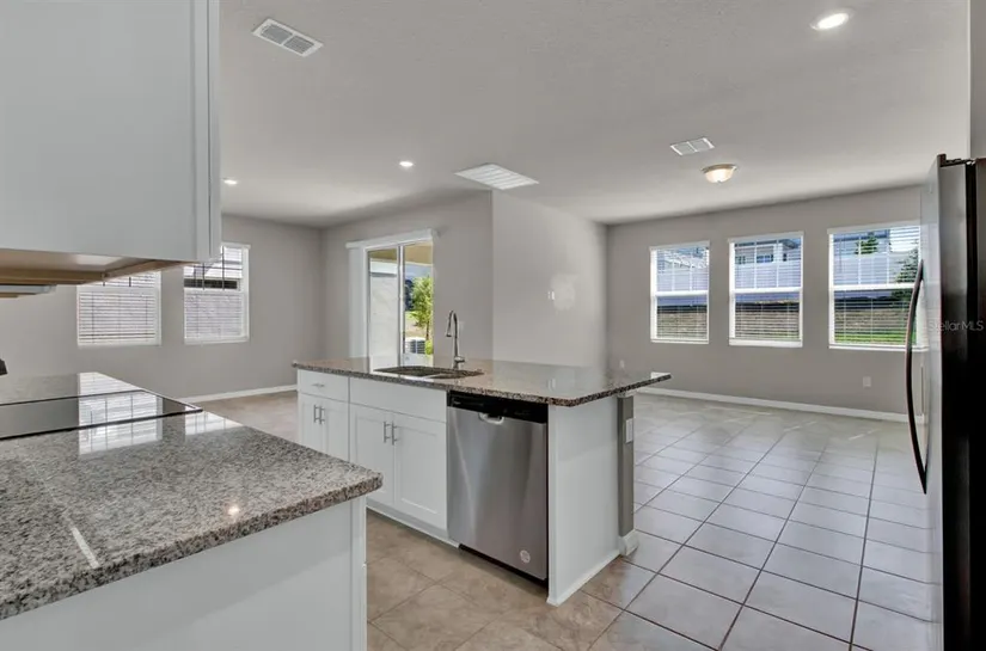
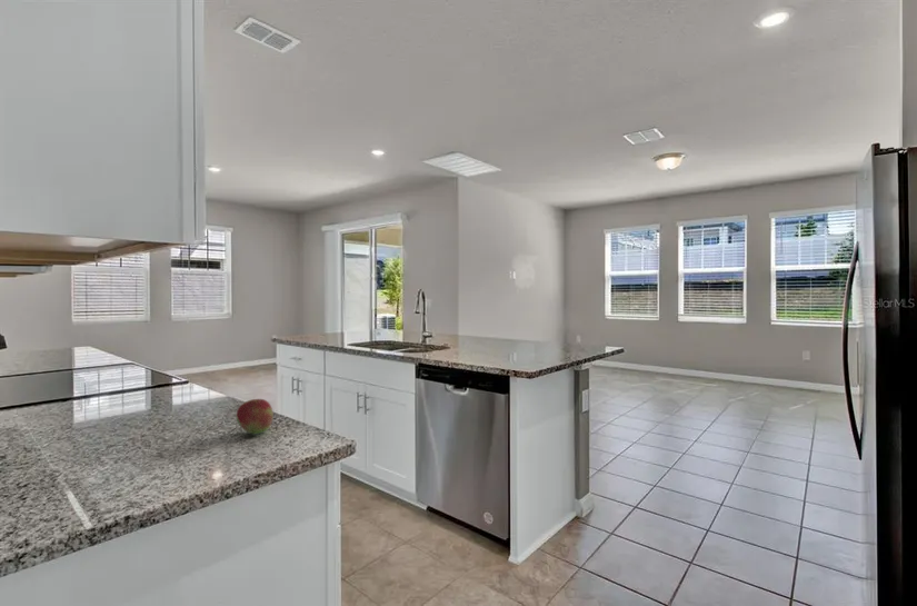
+ fruit (255, 415)
